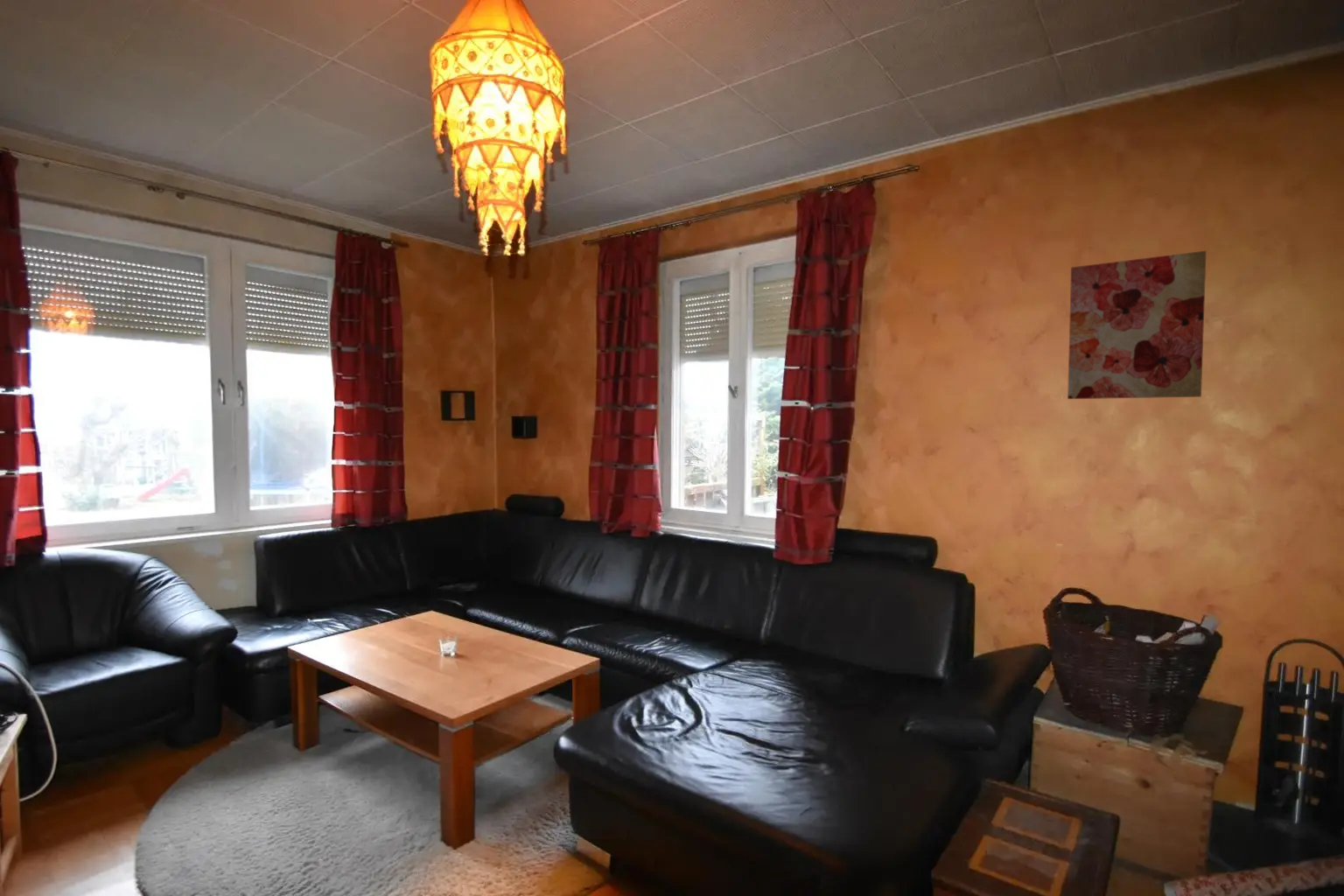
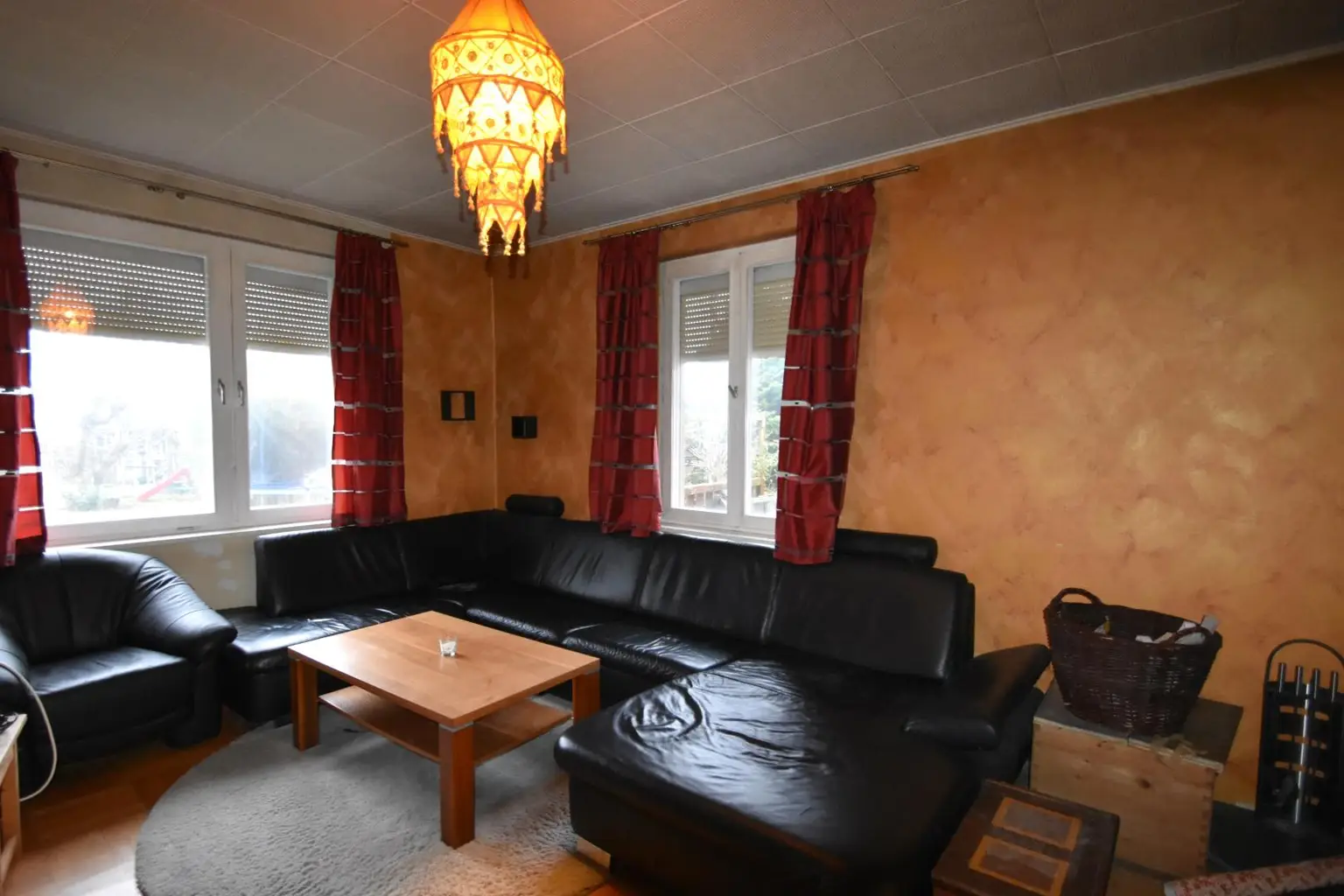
- wall art (1133, 329)
